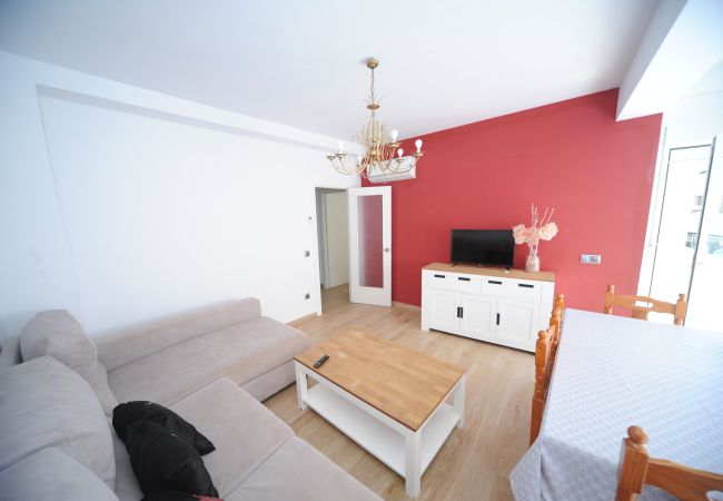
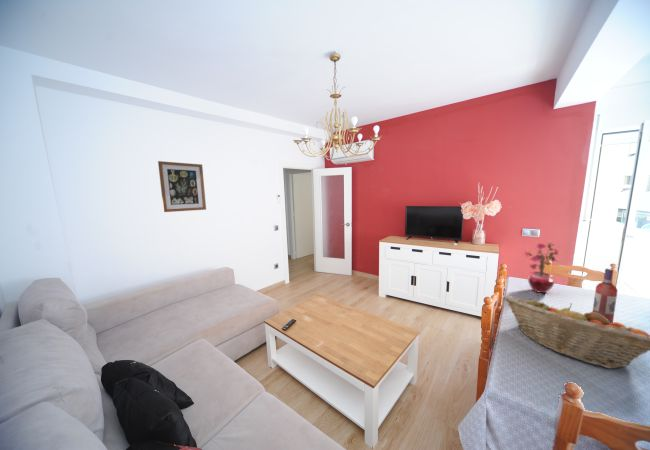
+ fruit basket (568, 323)
+ wall art (183, 187)
+ wine bottle (605, 296)
+ potted plant (543, 267)
